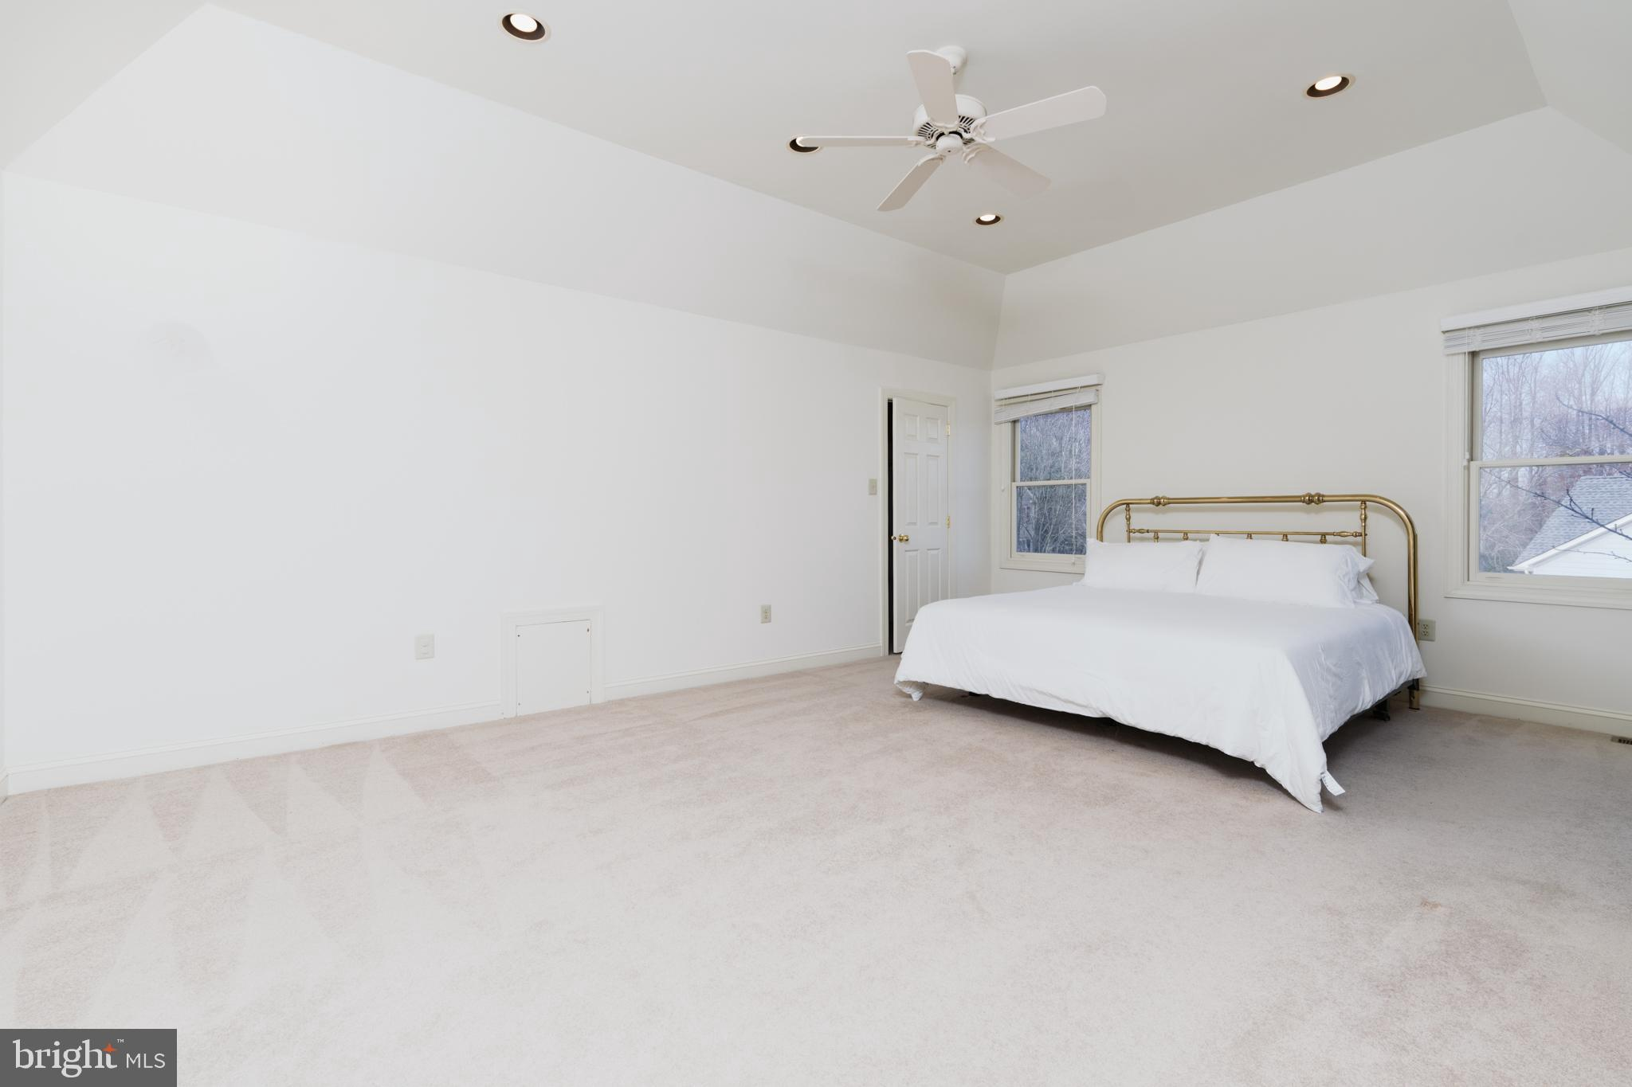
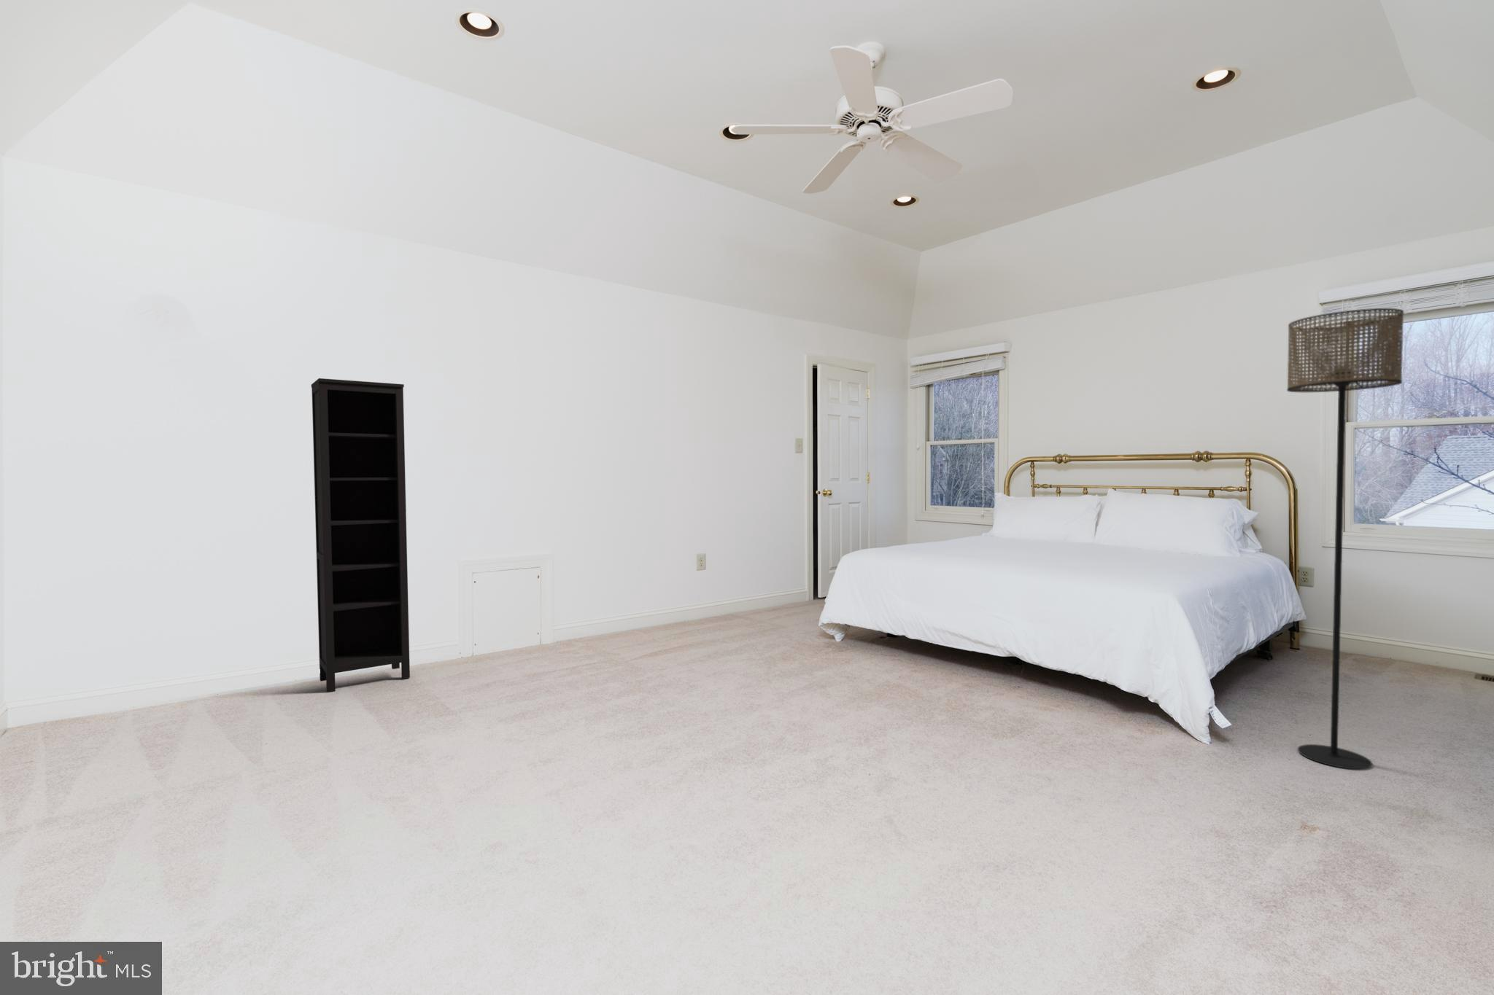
+ floor lamp (1338, 540)
+ bookcase (361, 532)
